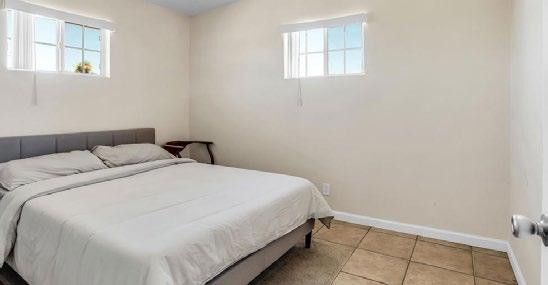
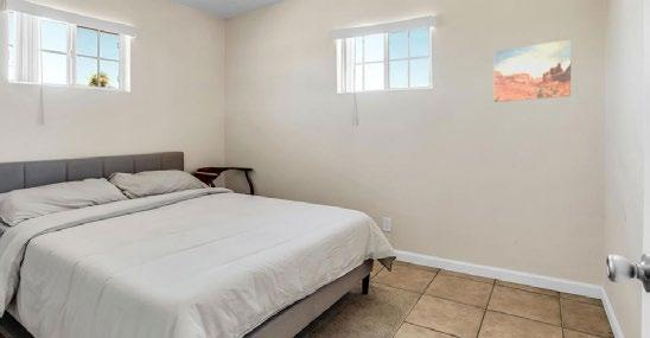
+ wall art (530, 72)
